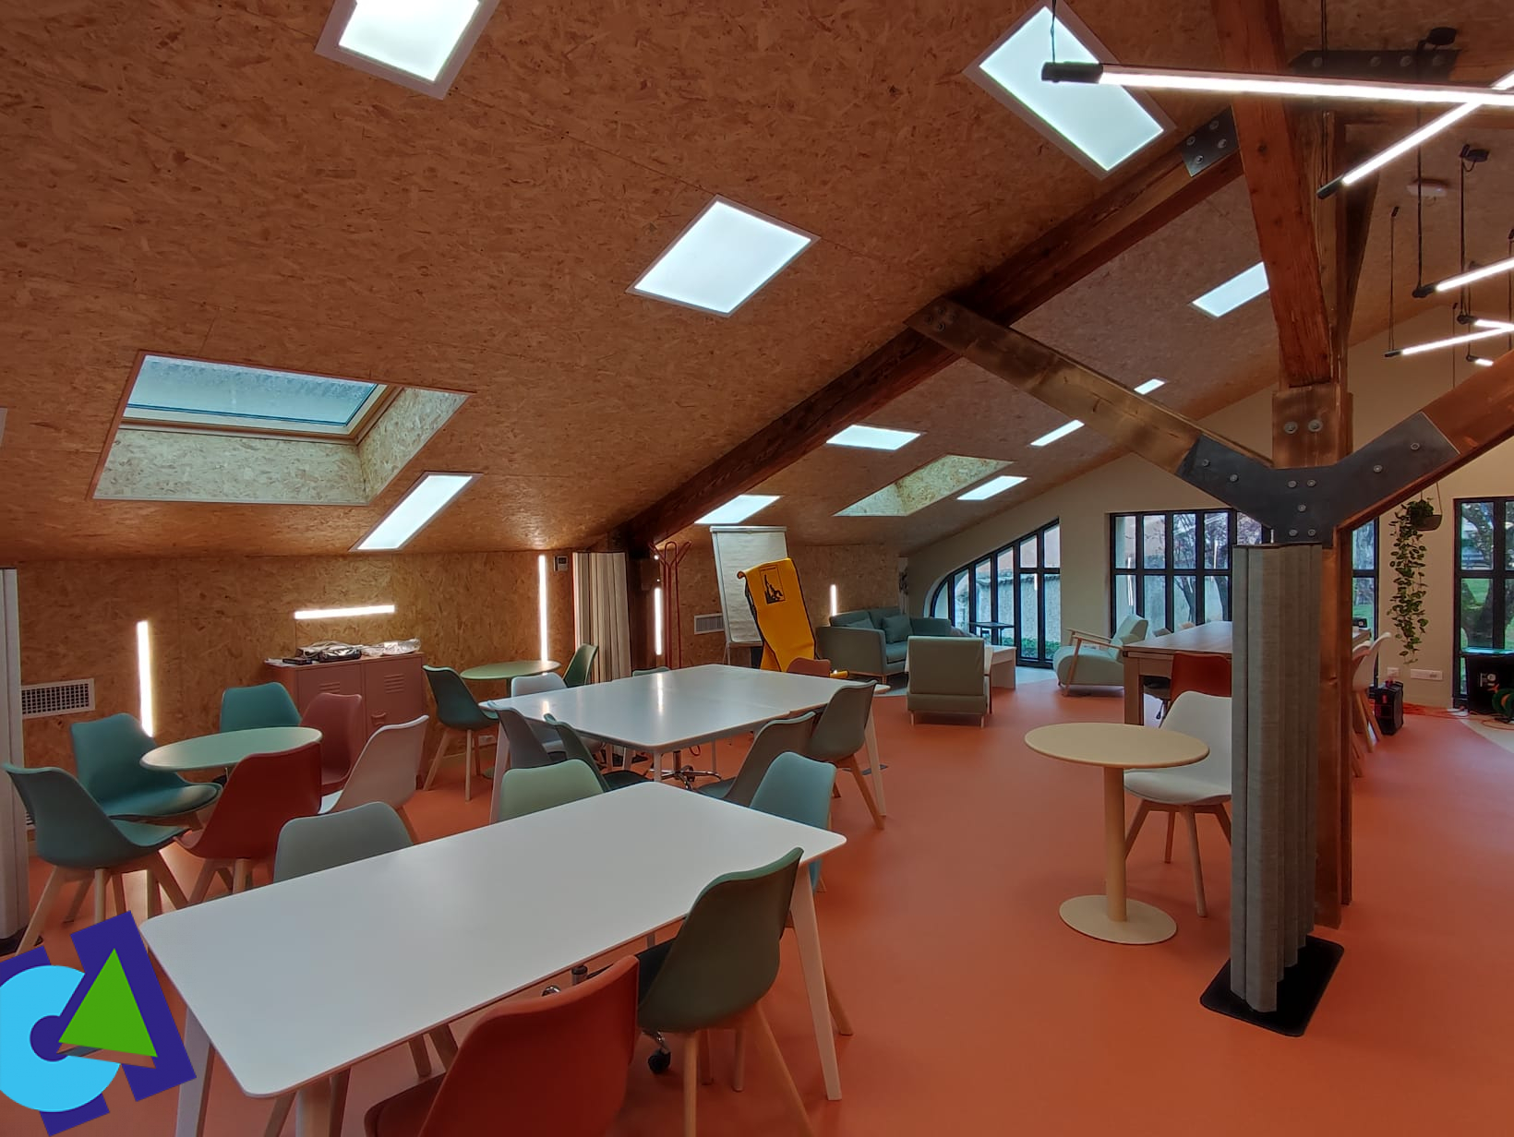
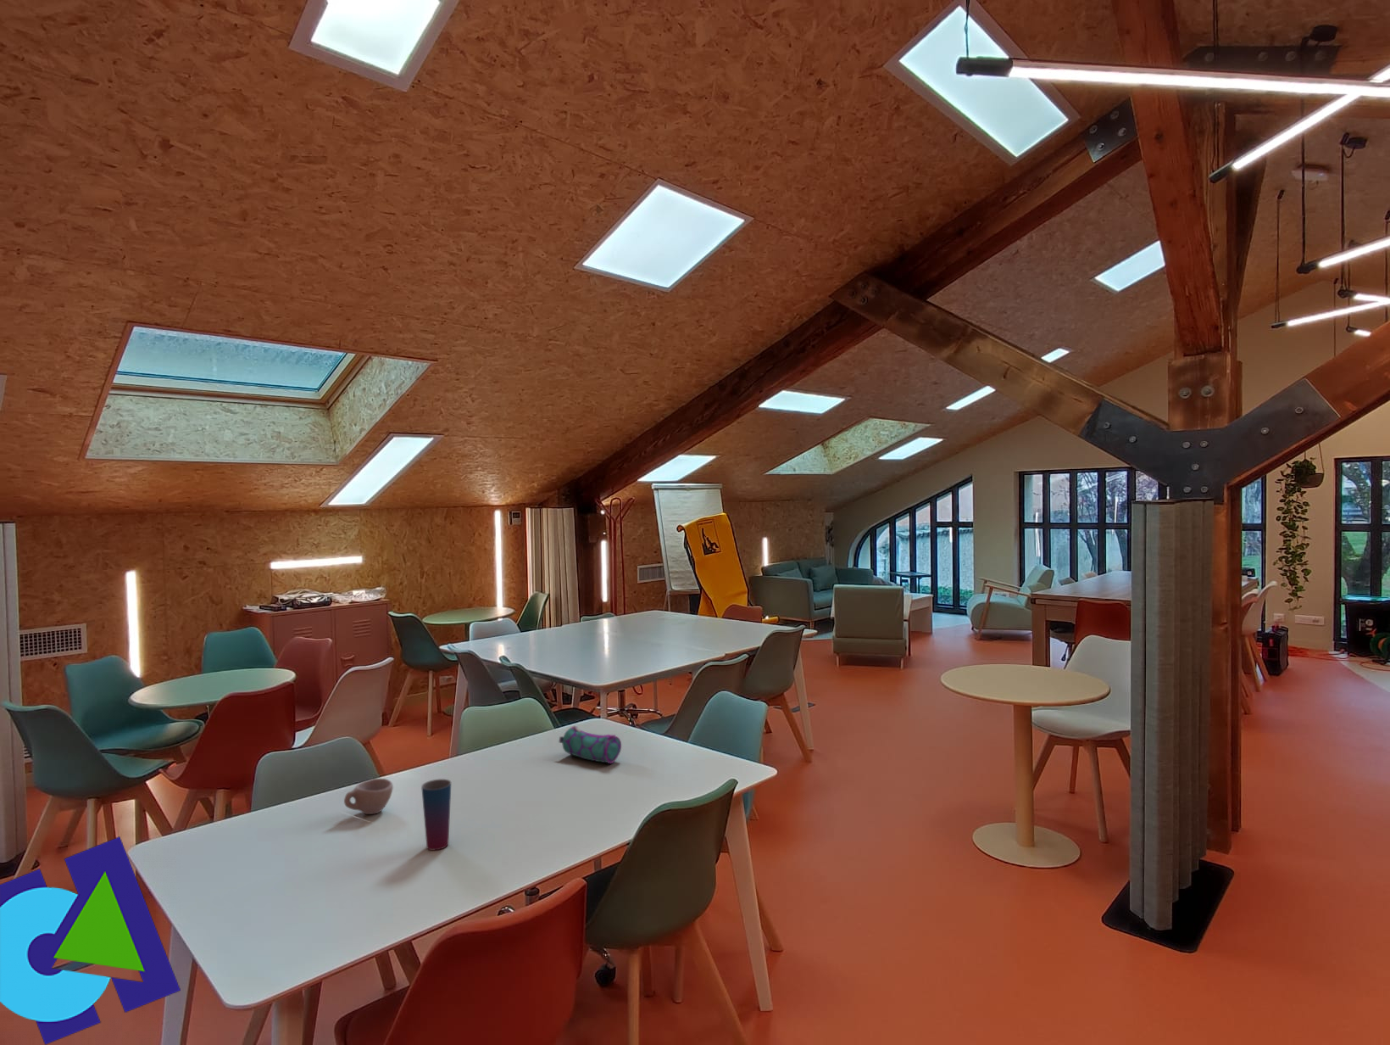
+ cup (437, 814)
+ pencil case (590, 744)
+ cup (369, 799)
